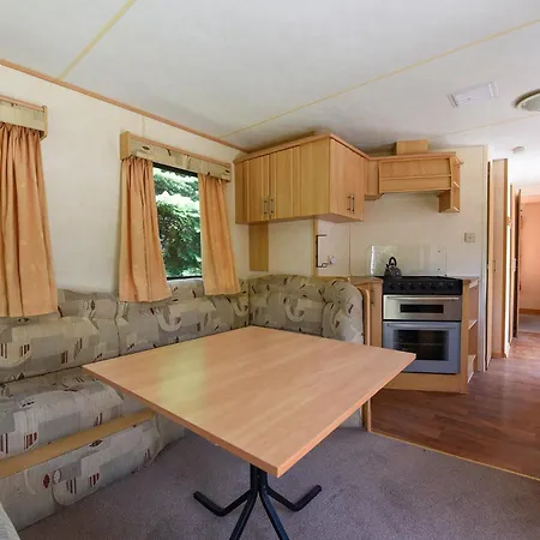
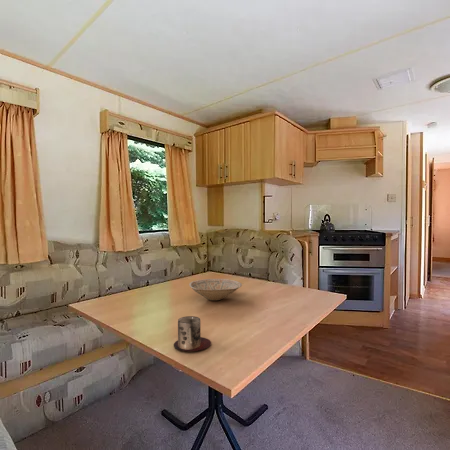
+ bowl (215, 291)
+ mug (192, 331)
